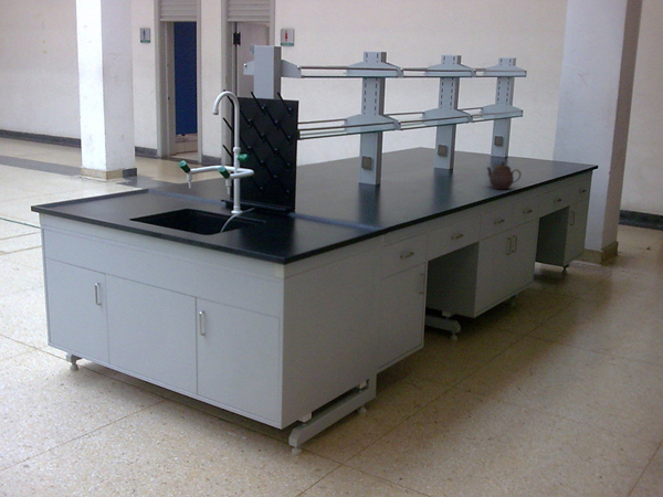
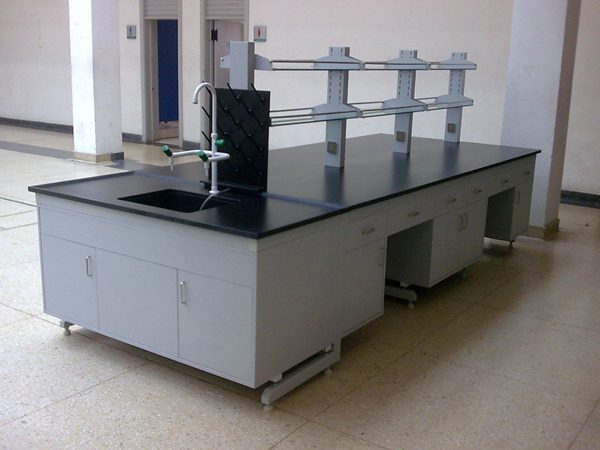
- teapot (503, 175)
